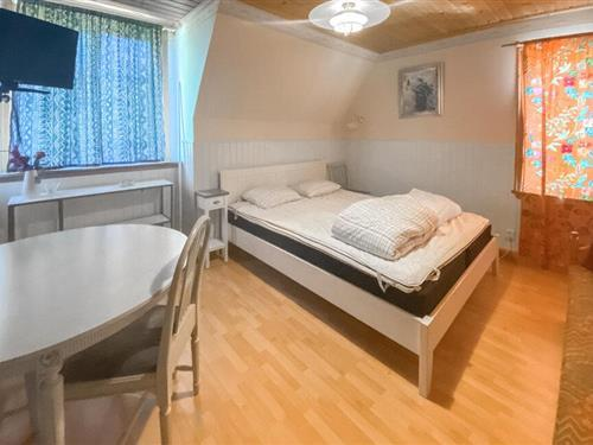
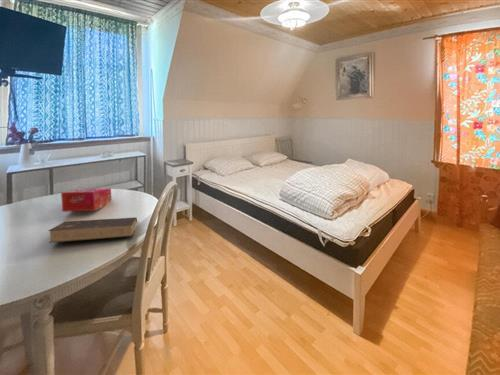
+ book (98, 228)
+ tissue box (89, 198)
